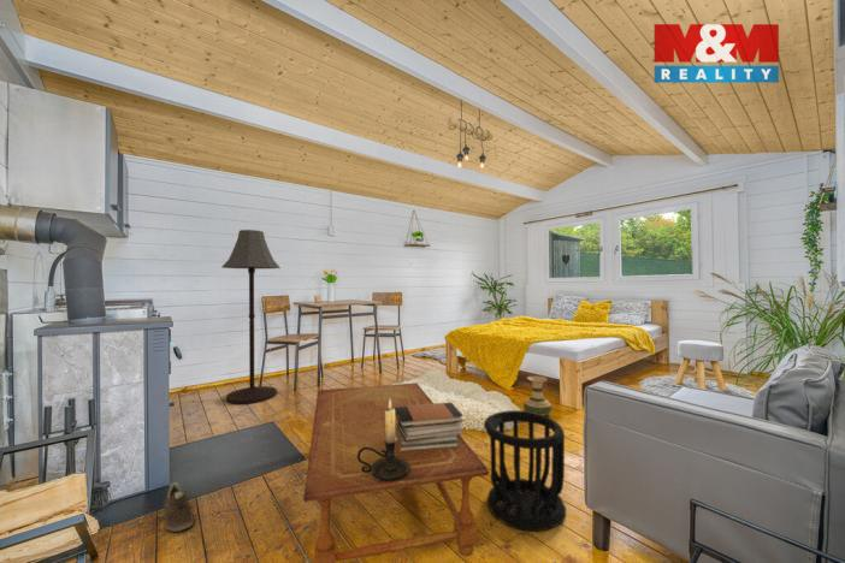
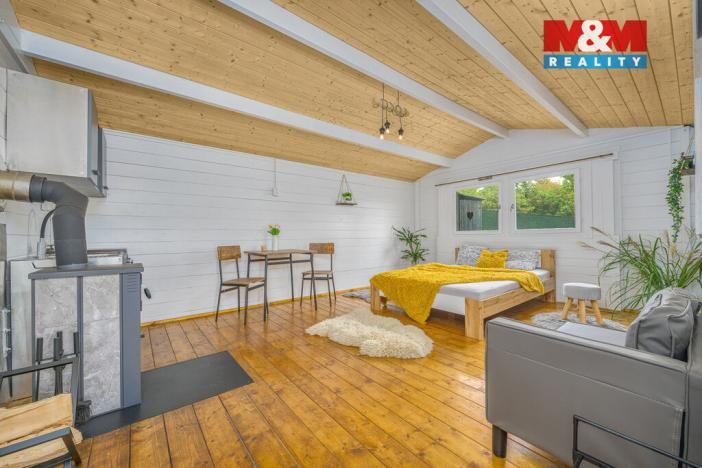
- sneaker (176, 505)
- coffee table (380, 452)
- book stack (427, 425)
- candle holder (384, 433)
- wastebasket (519, 466)
- floor lamp (252, 313)
- vase (537, 395)
